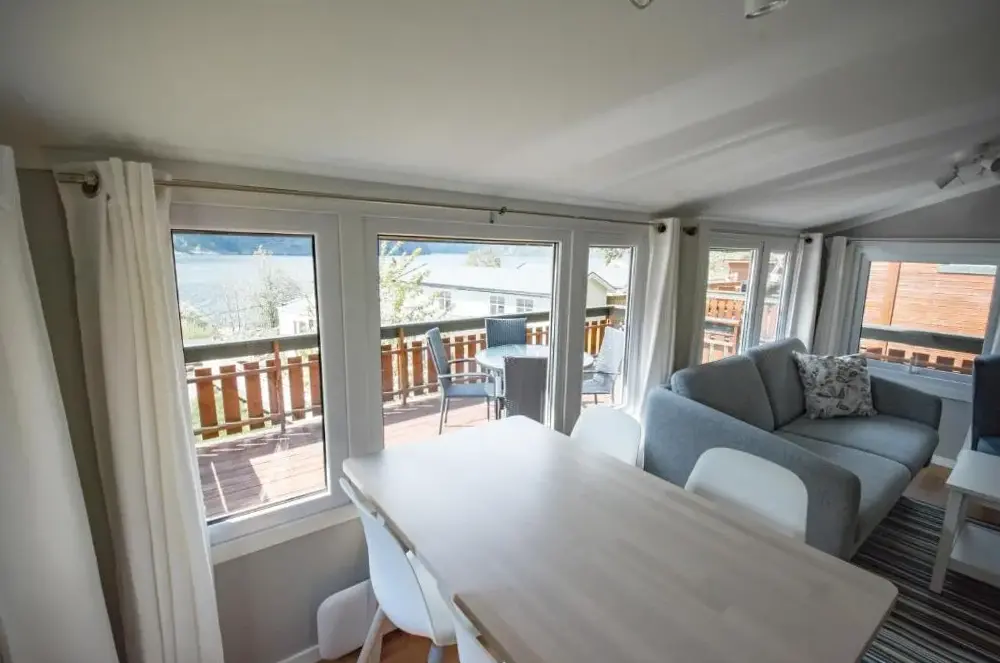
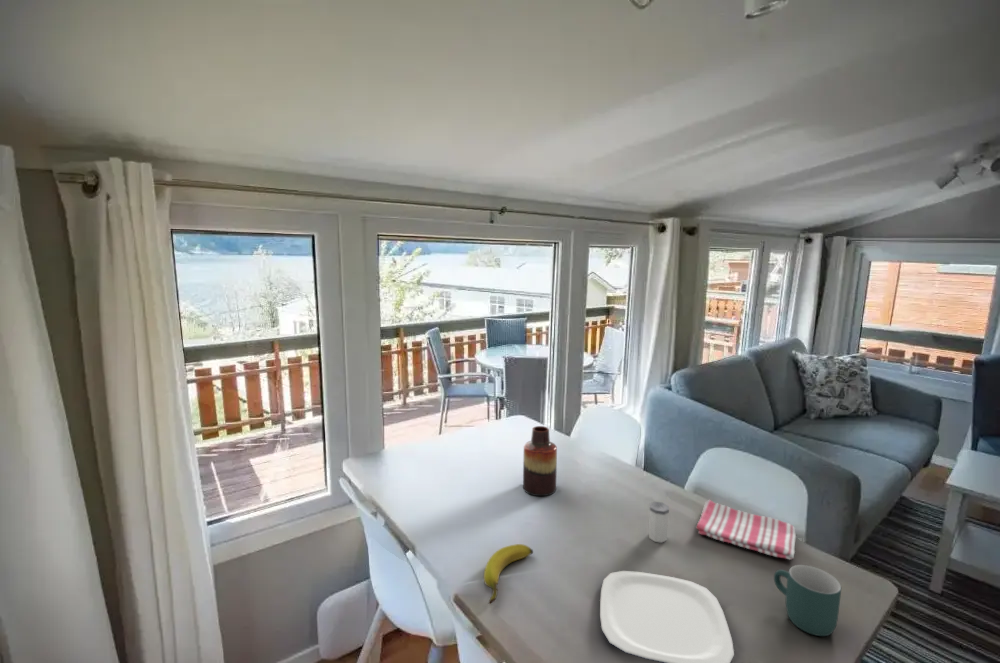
+ mug (802, 596)
+ banana (503, 566)
+ vase (540, 458)
+ plate (661, 615)
+ dish towel (745, 527)
+ salt shaker (658, 522)
